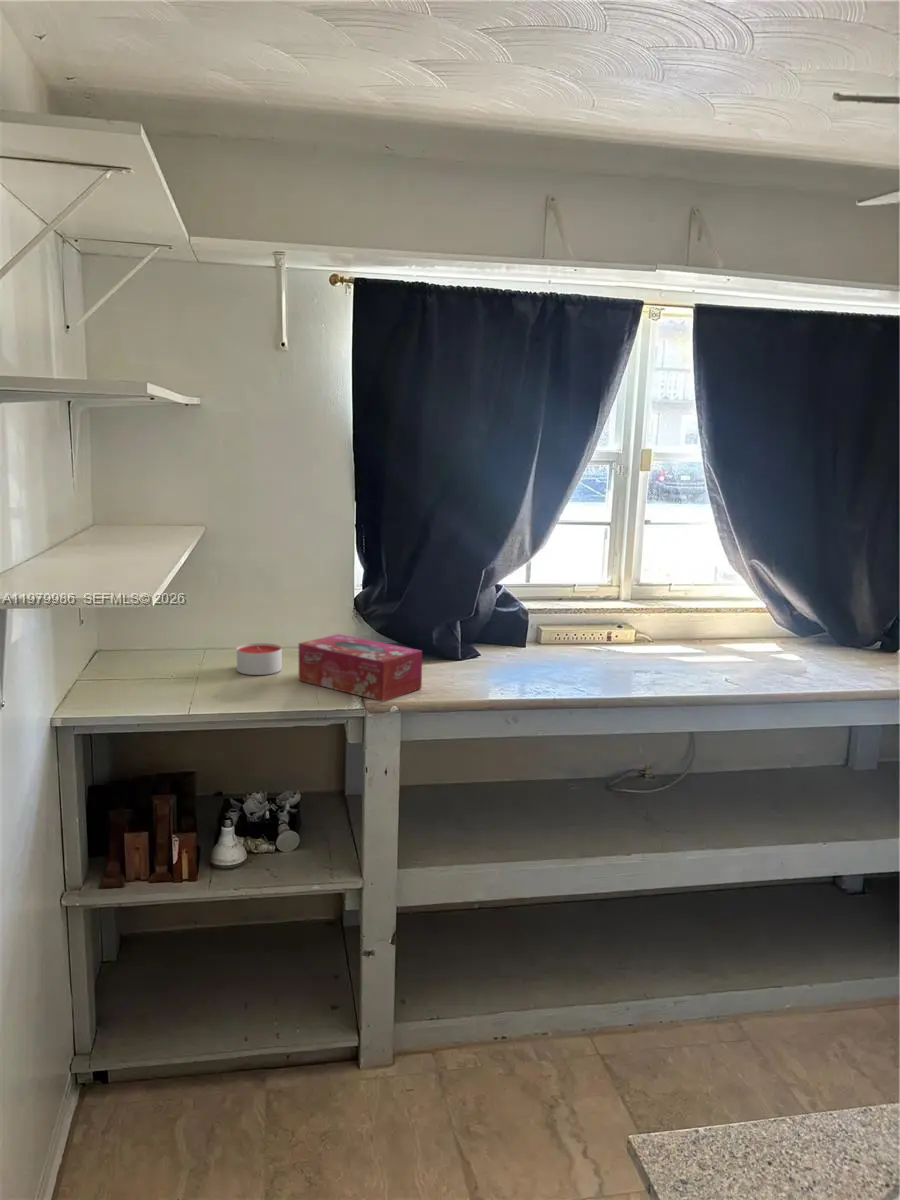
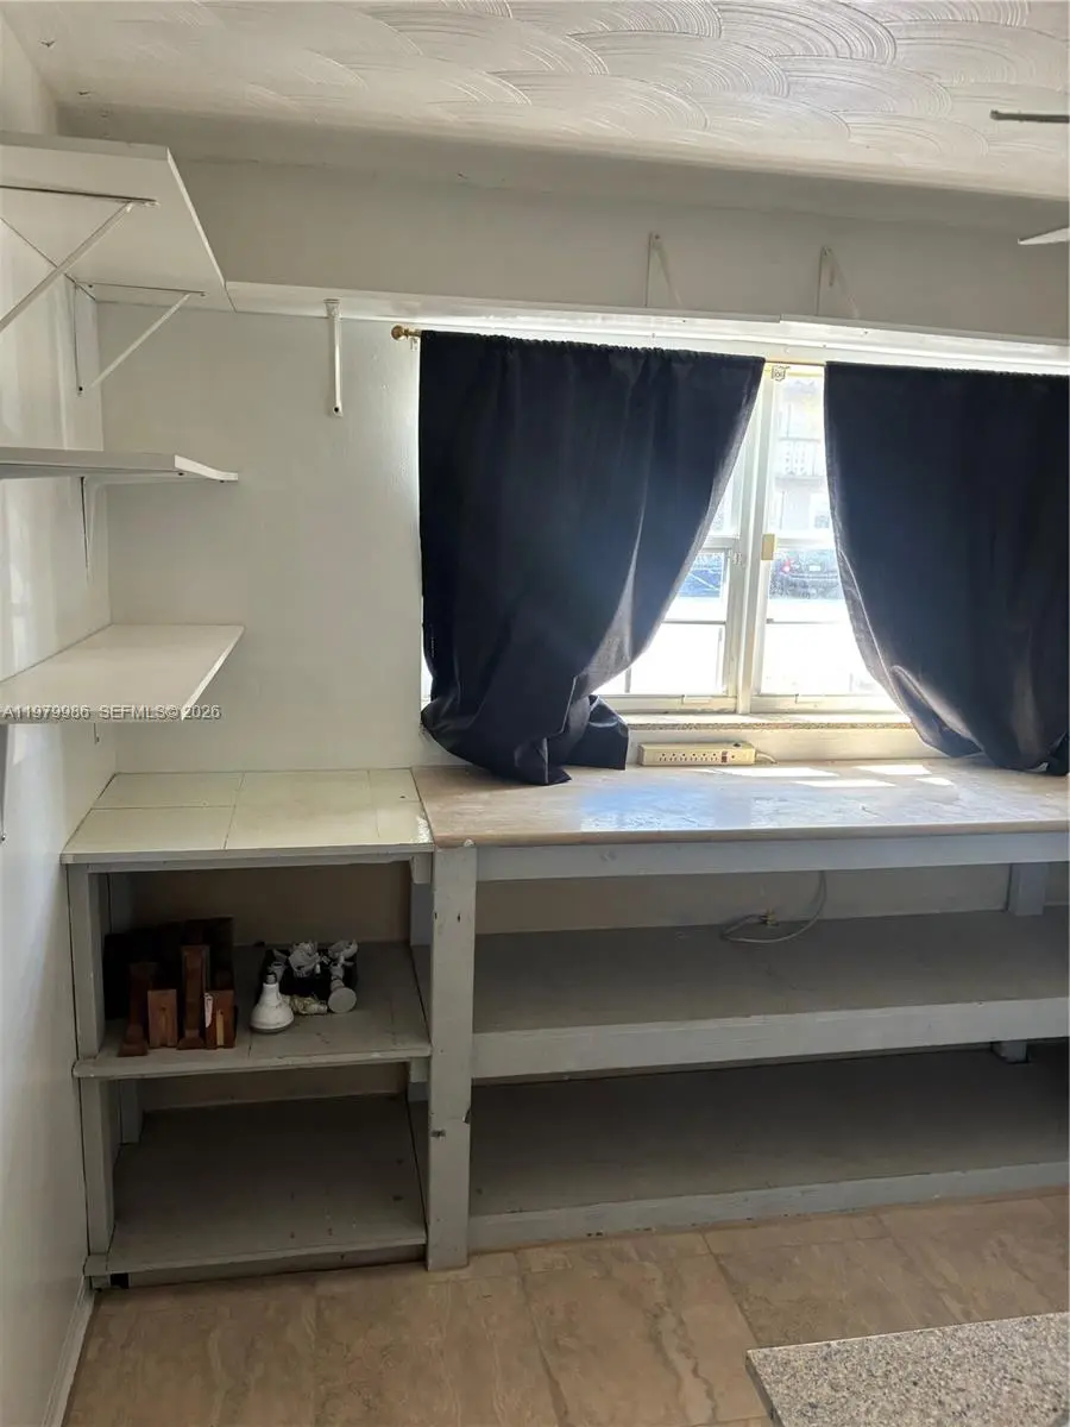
- tissue box (359, 665)
- candle (259, 658)
